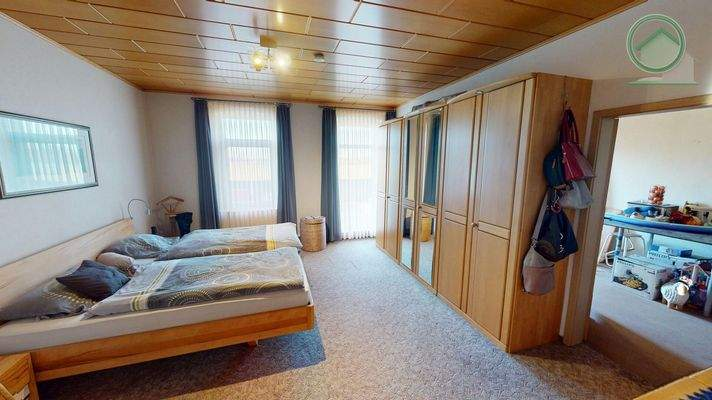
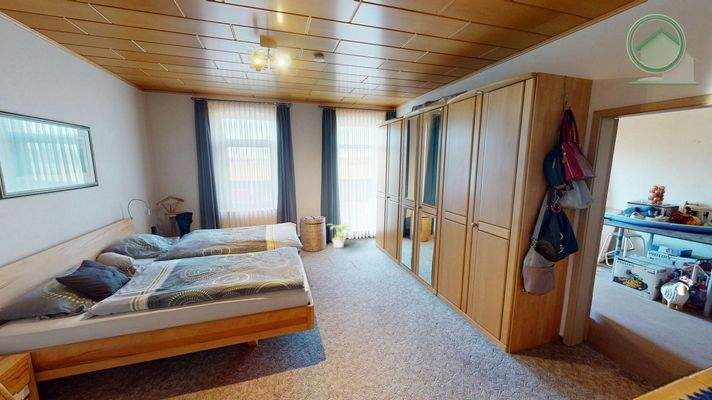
+ potted plant (338, 235)
